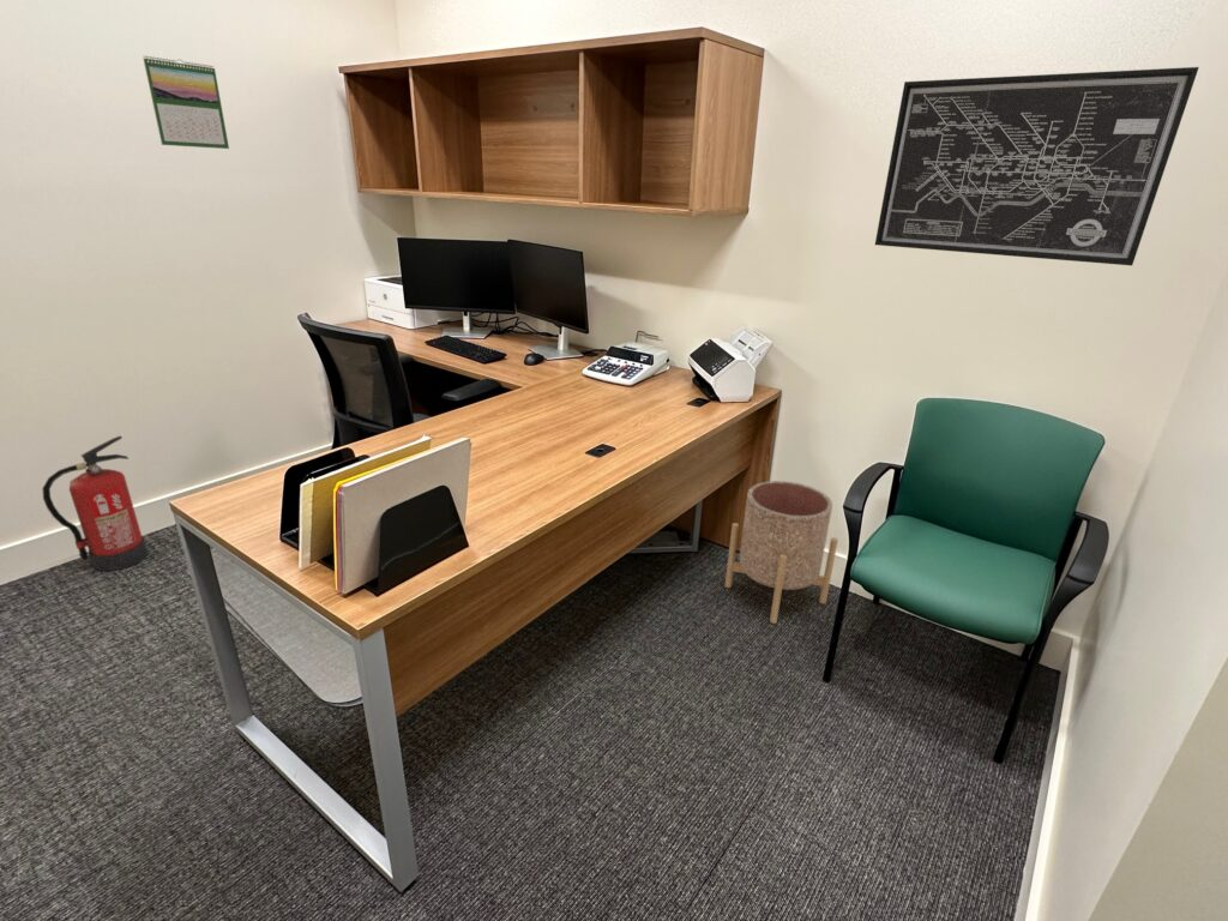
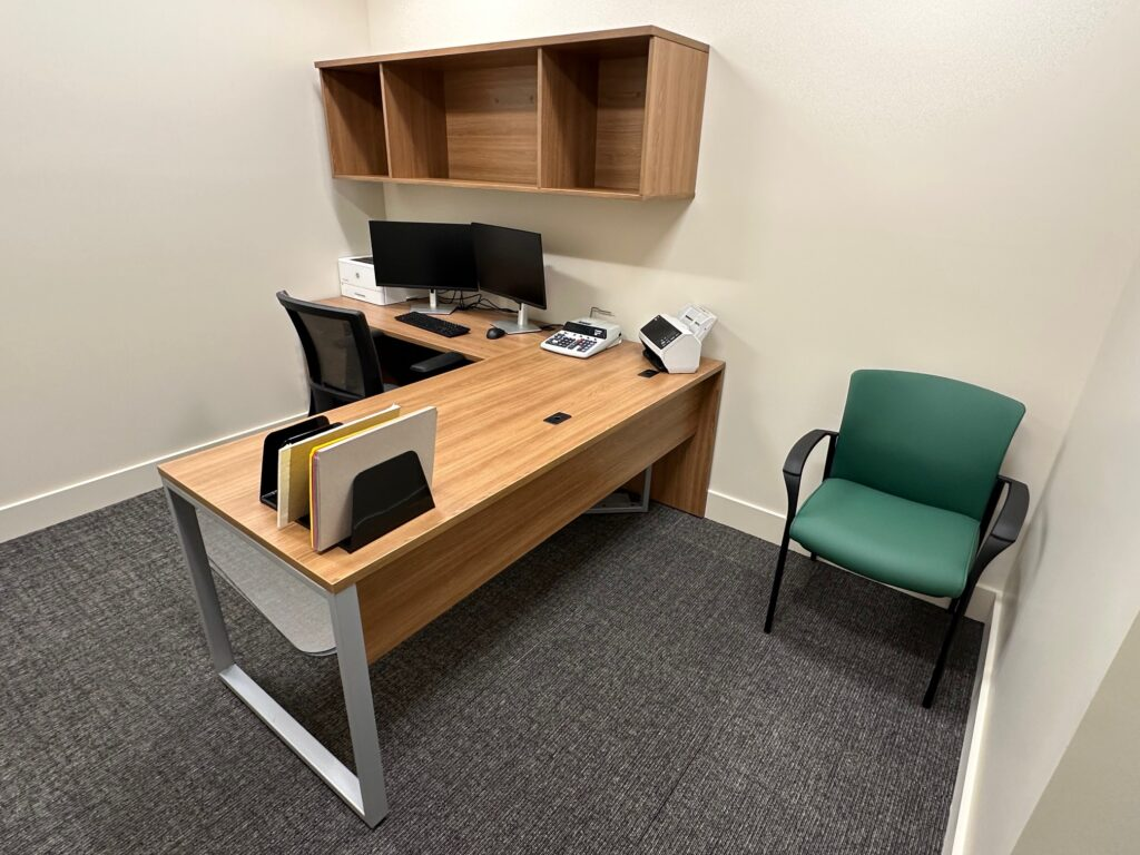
- calendar (187, 103)
- wall art (1013, 169)
- planter (781, 547)
- fire extinguisher (96, 505)
